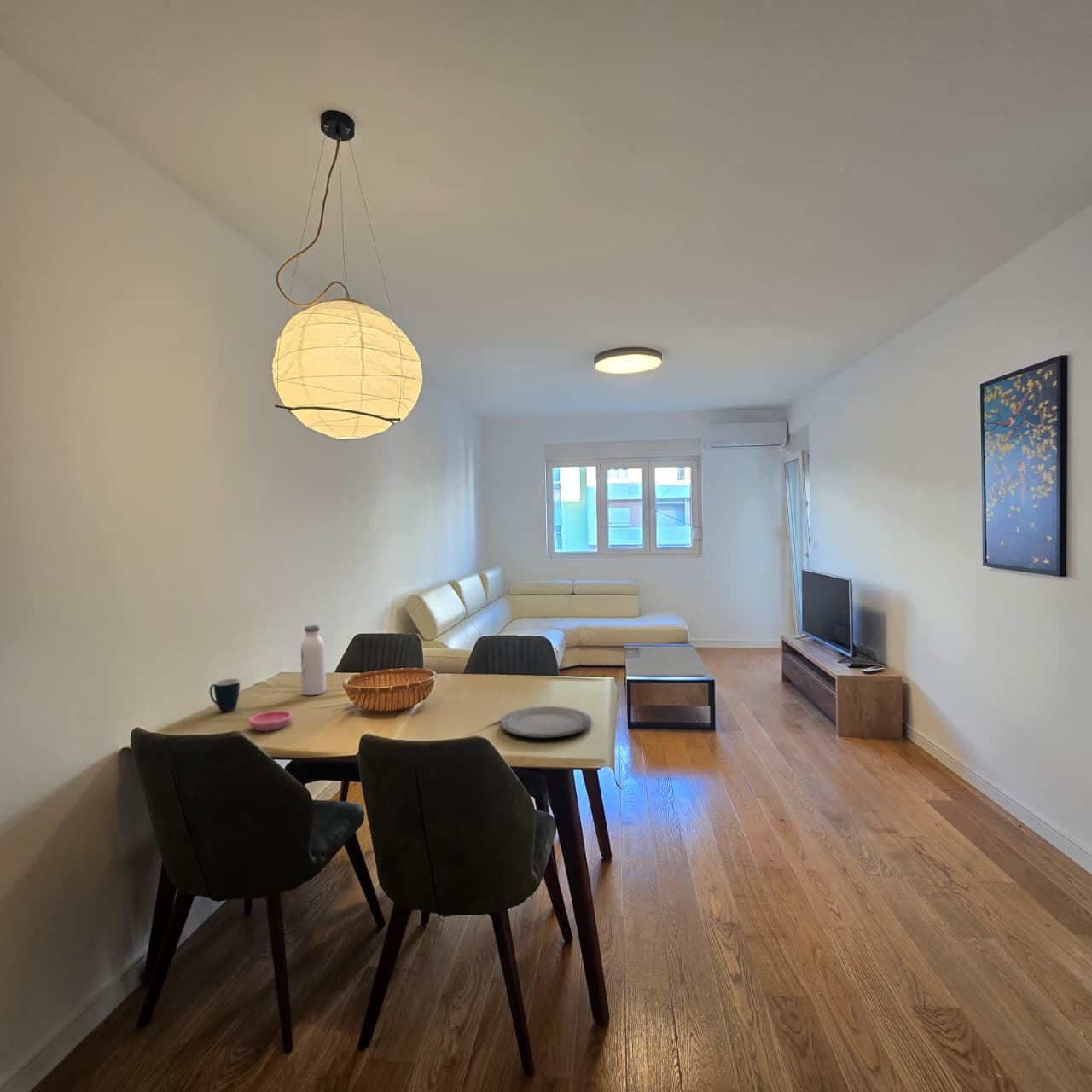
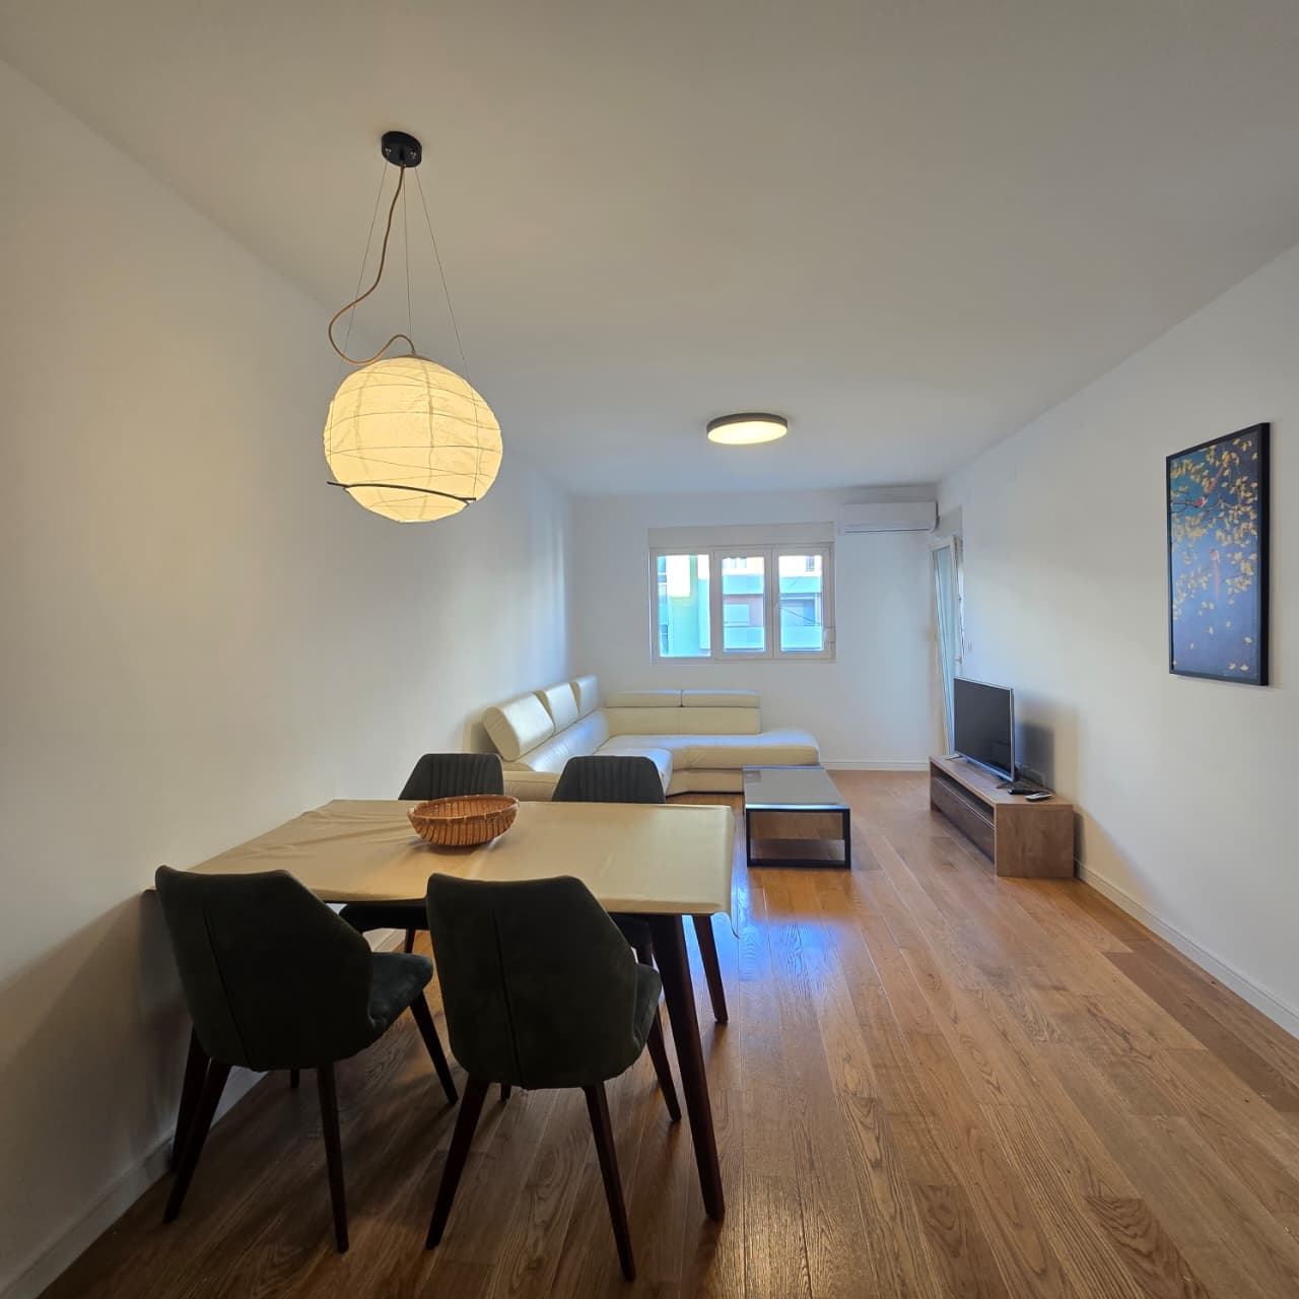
- saucer (270, 721)
- plate (545, 722)
- water bottle (313, 659)
- mug (223, 695)
